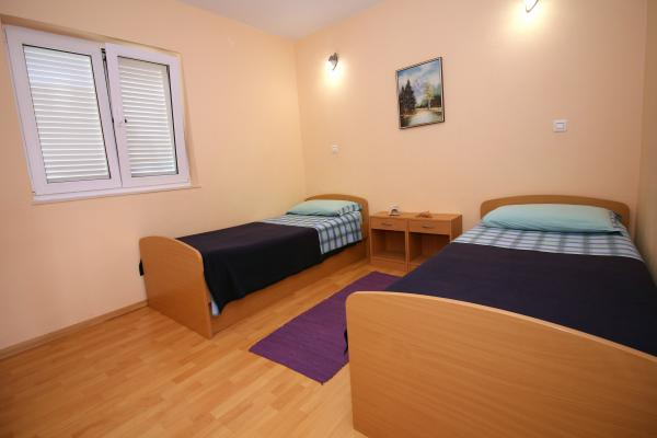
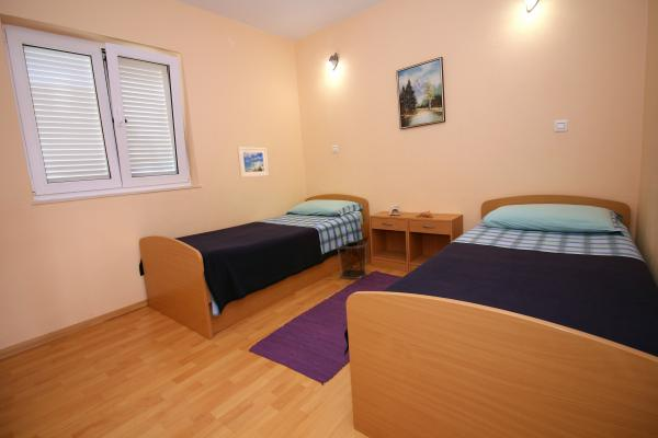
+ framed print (253, 162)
+ waste bin (352, 258)
